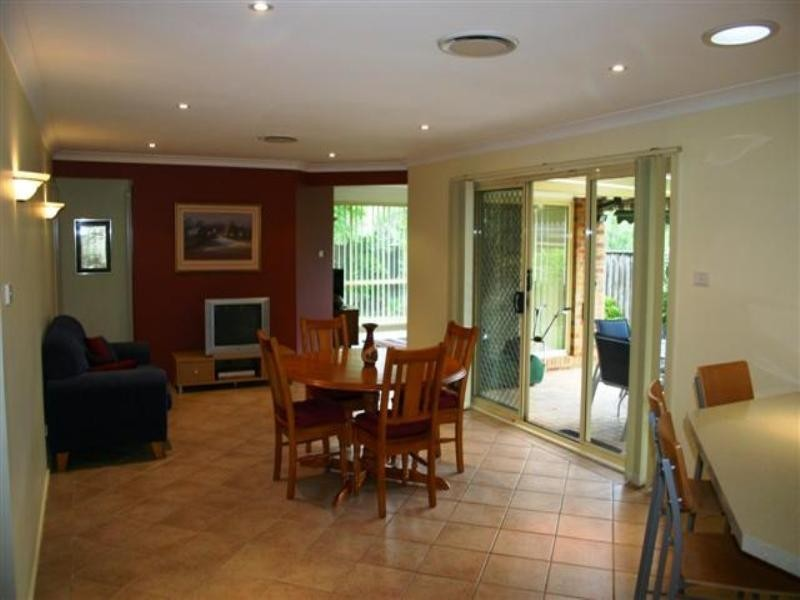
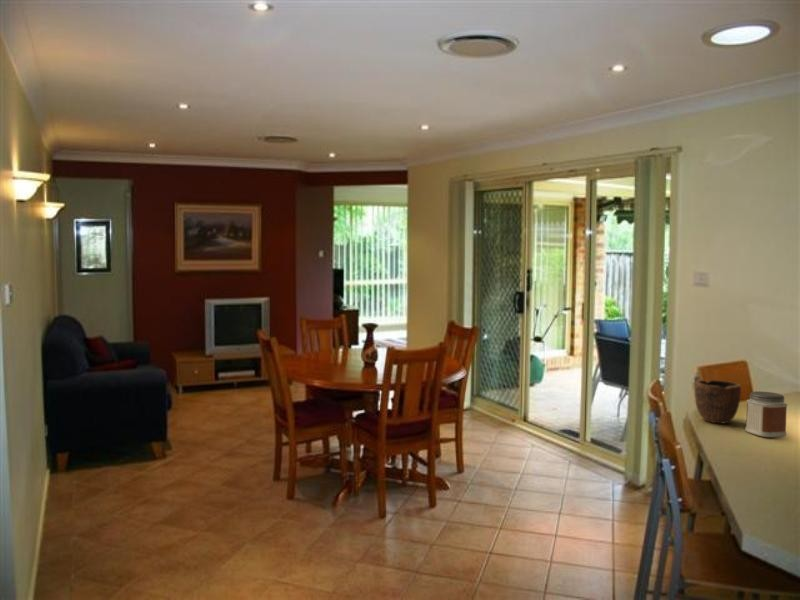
+ jar (766, 413)
+ bowl (717, 402)
